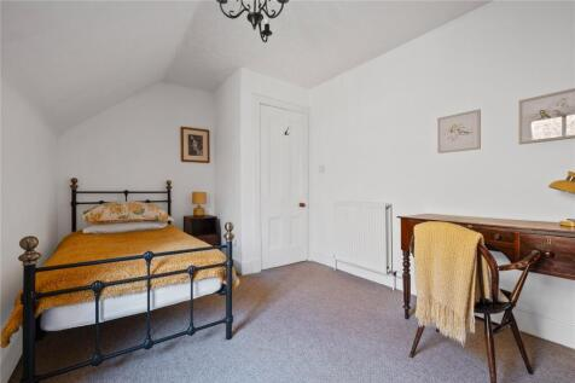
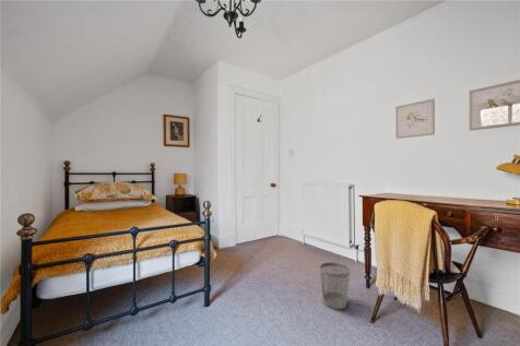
+ wastebasket (334, 284)
